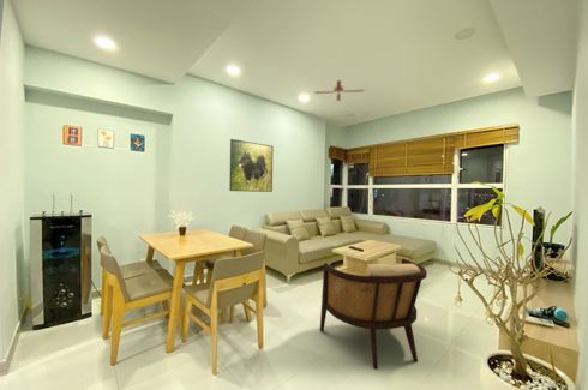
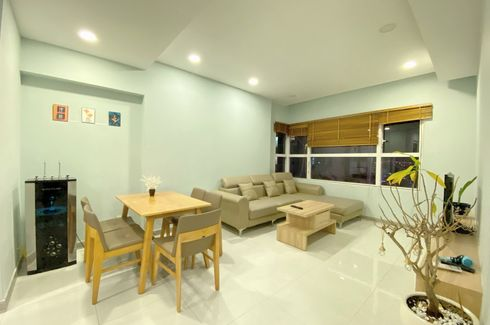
- ceiling fan (338, 91)
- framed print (252, 167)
- armchair (374, 298)
